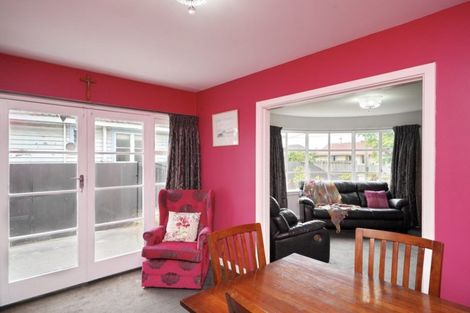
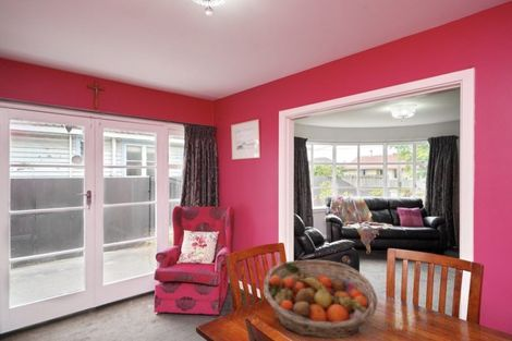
+ fruit basket (317, 295)
